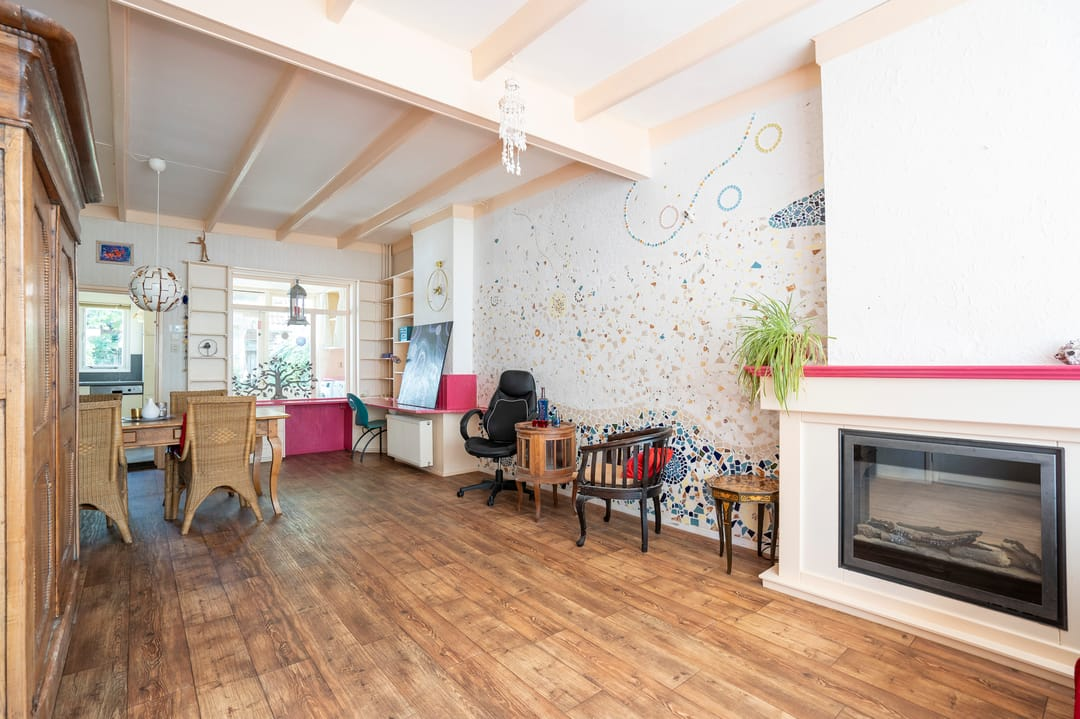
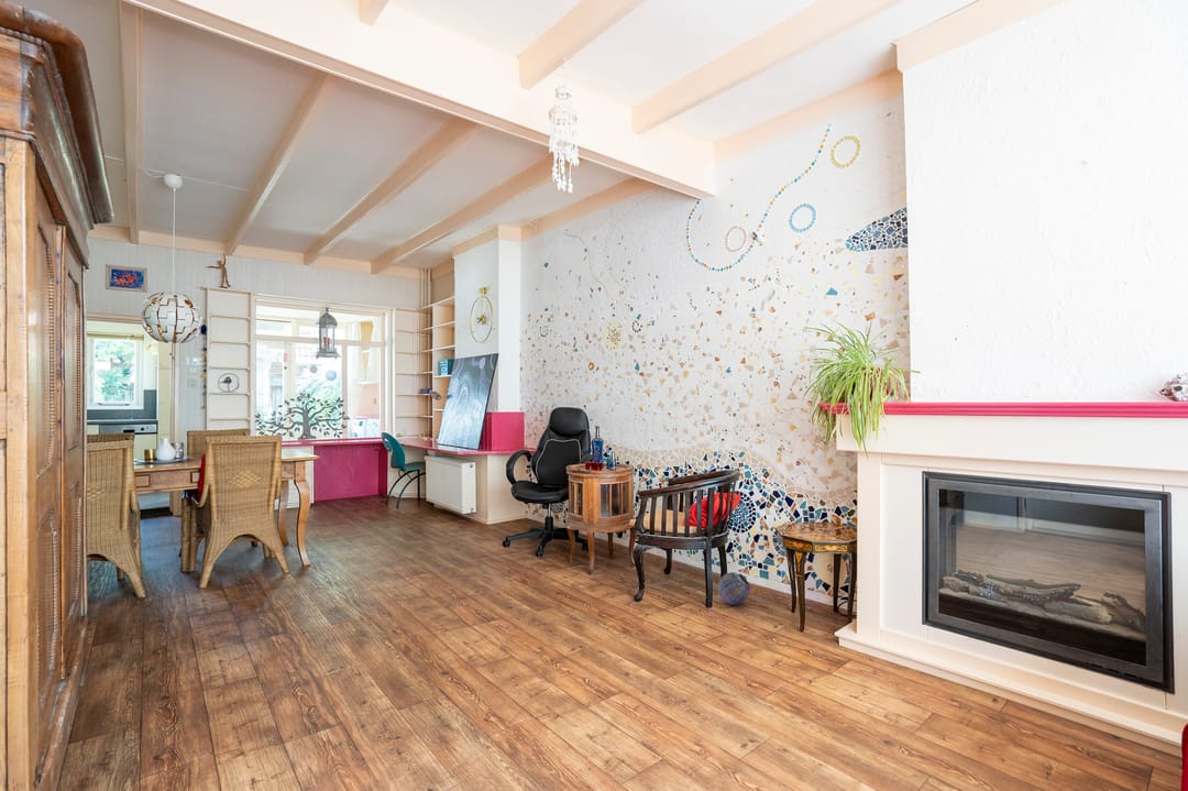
+ decorative ball (734, 587)
